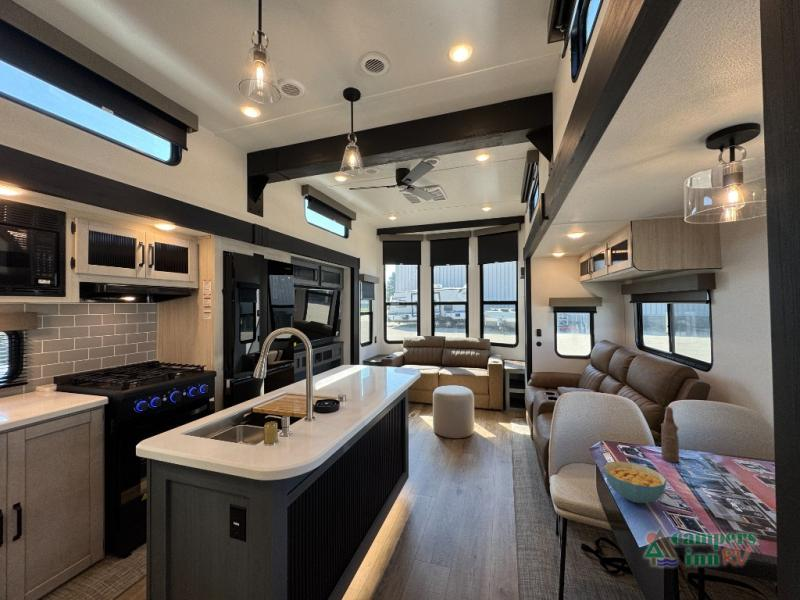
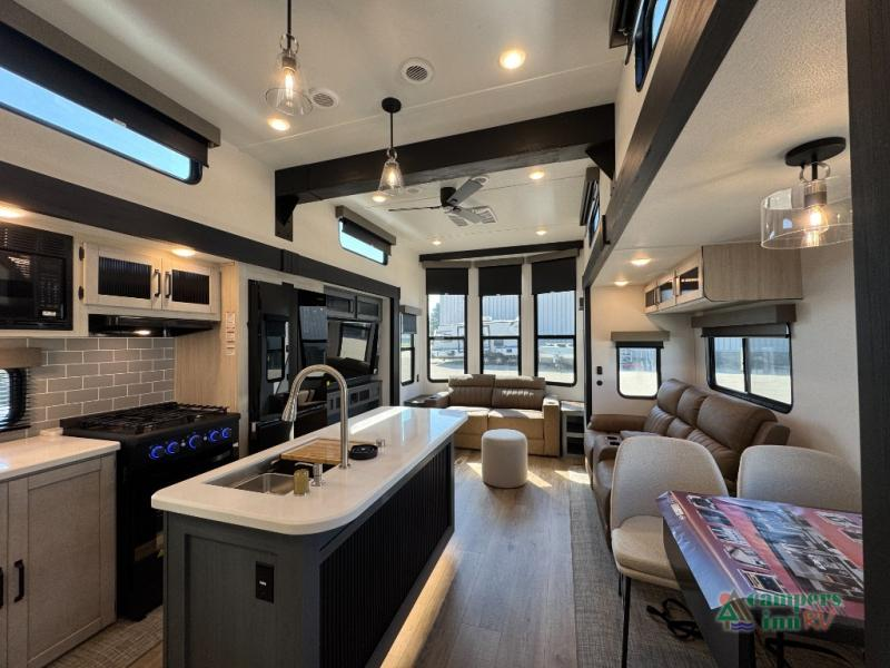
- bottle (669, 433)
- cereal bowl (634, 485)
